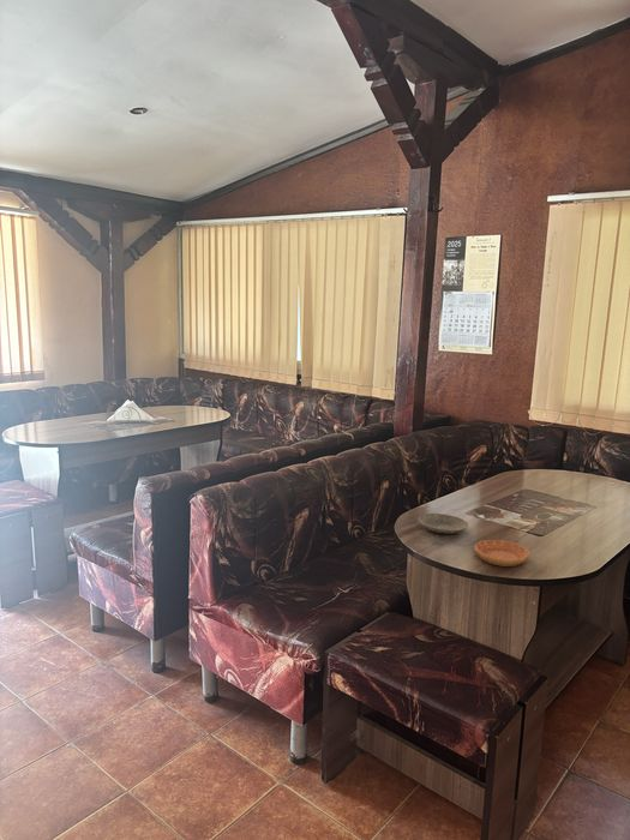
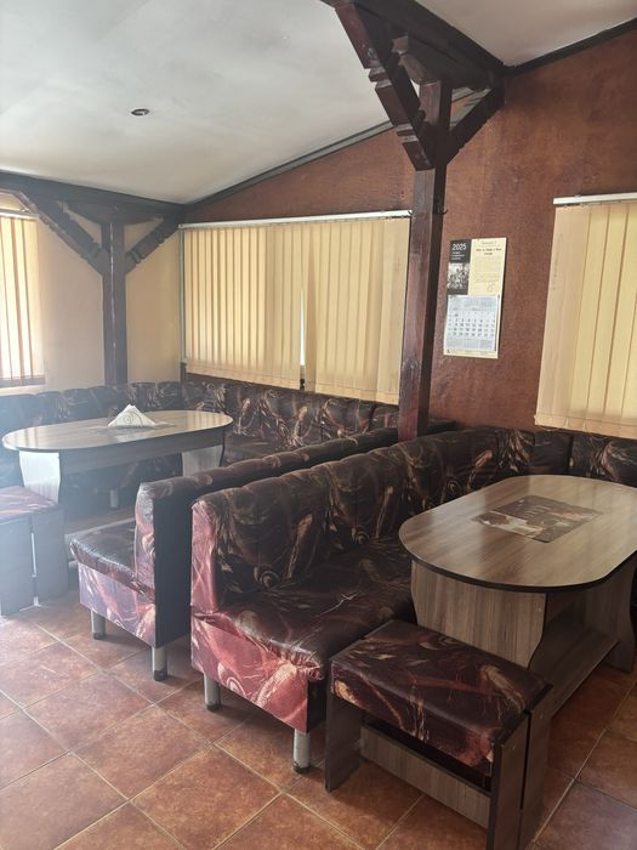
- plate (442, 524)
- saucer (500, 553)
